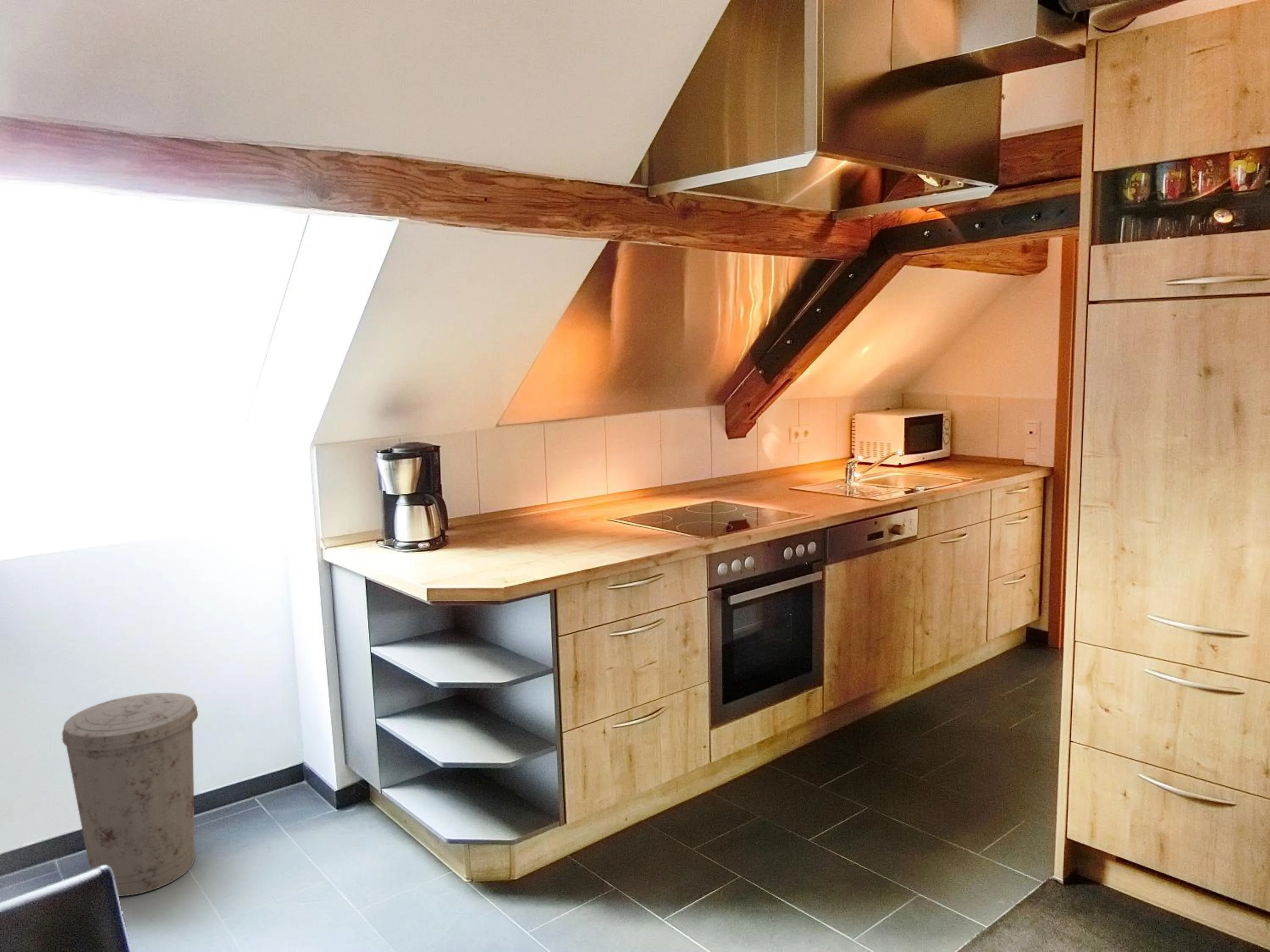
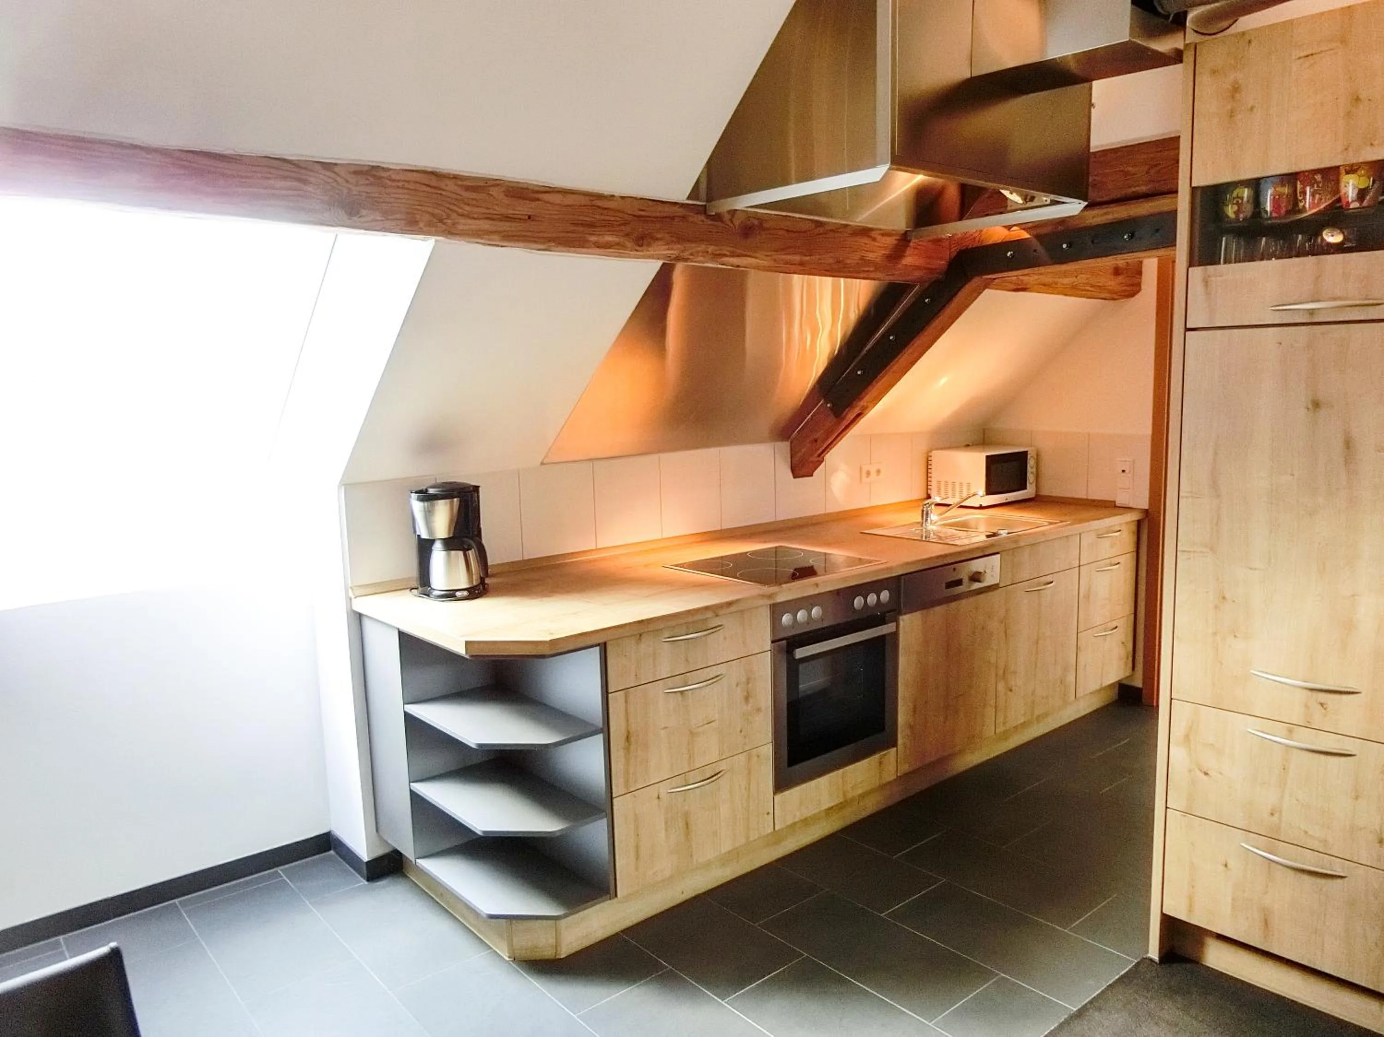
- trash can (138, 789)
